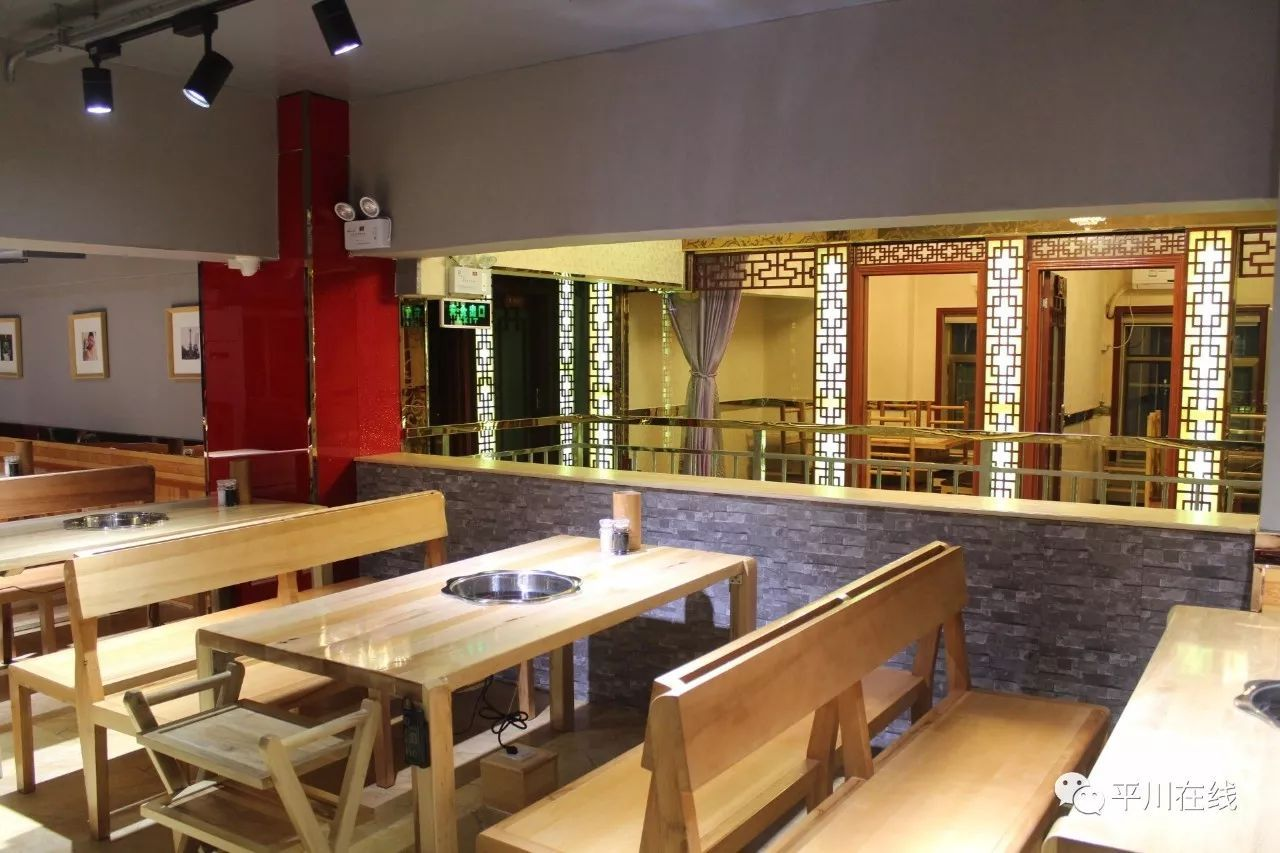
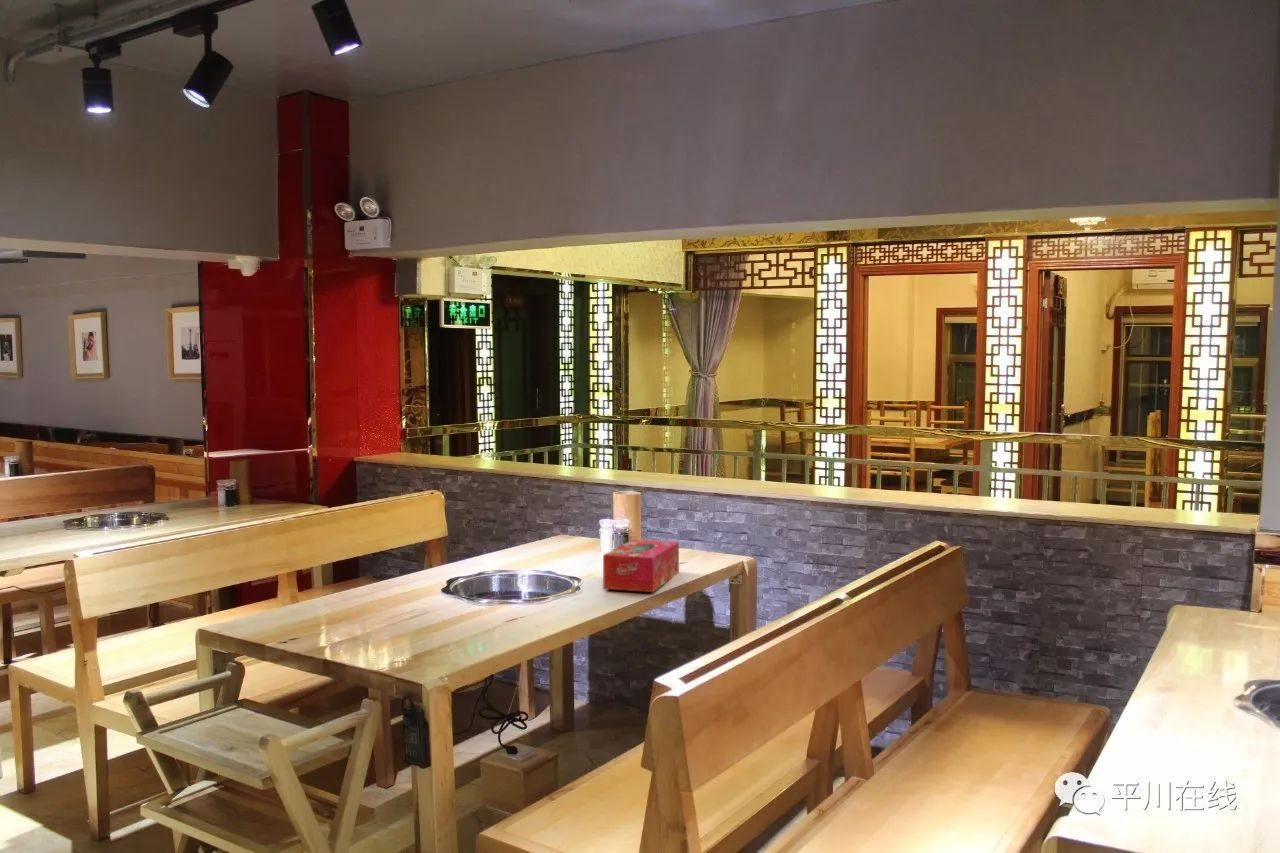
+ tissue box (642, 564)
